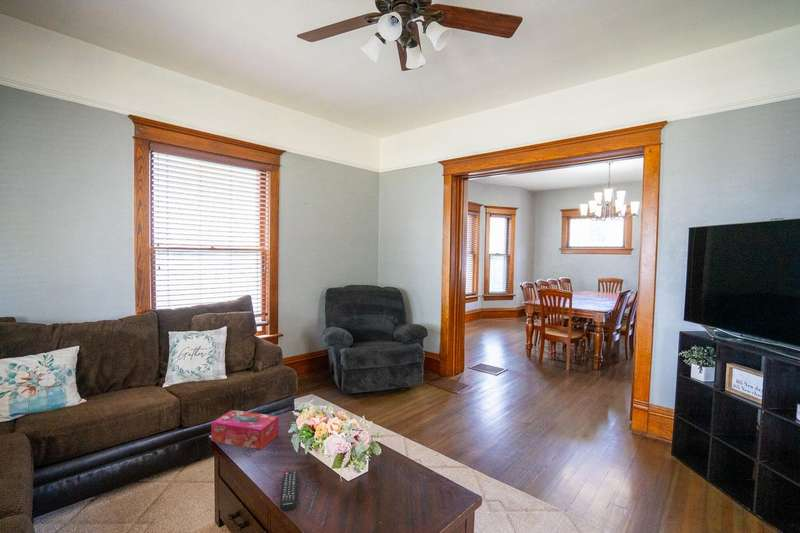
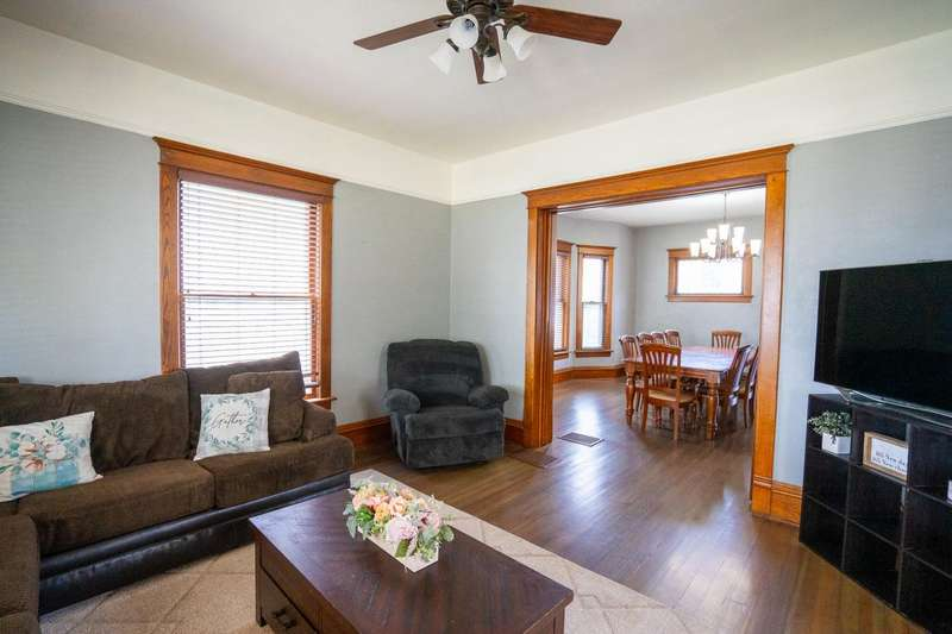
- tissue box (245, 428)
- remote control (289, 489)
